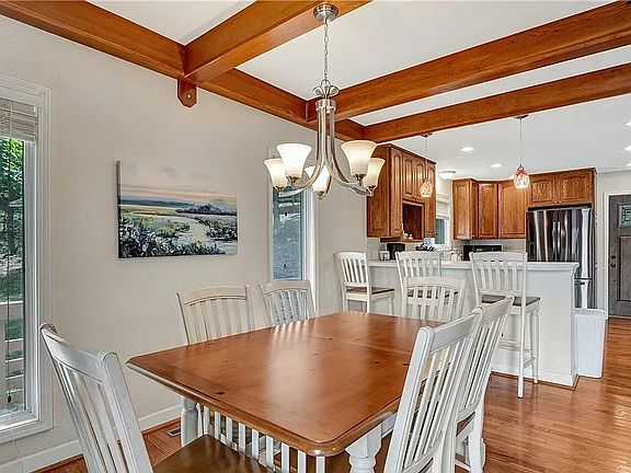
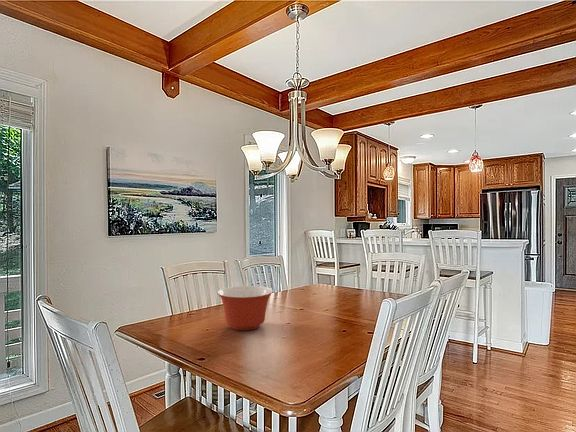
+ mixing bowl (245, 308)
